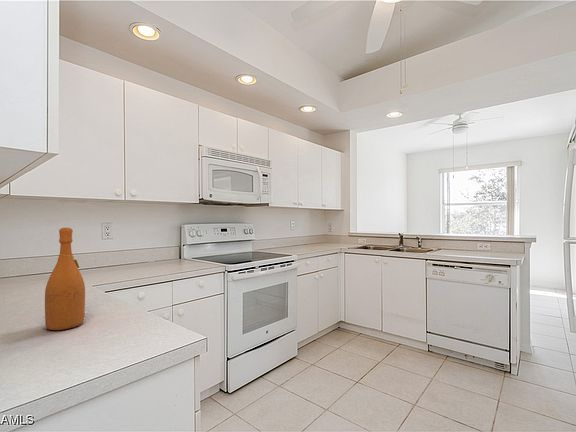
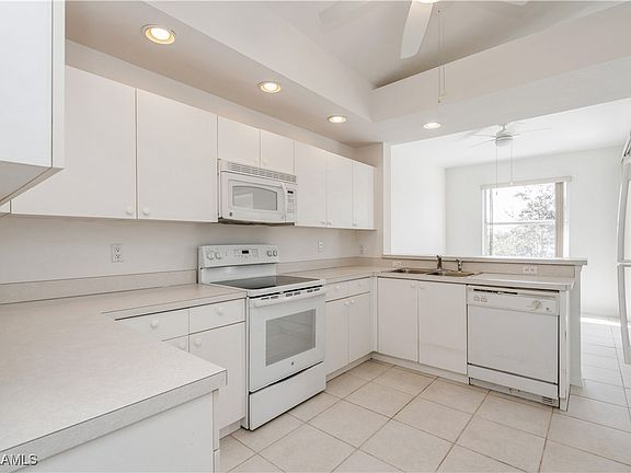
- wine bottle (65, 276)
